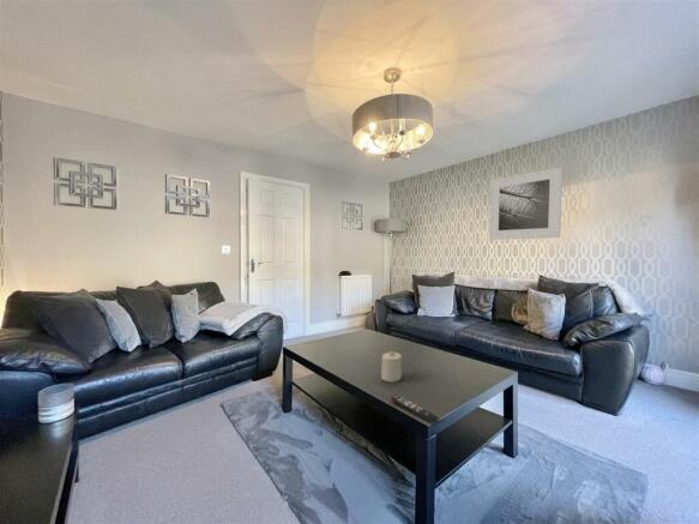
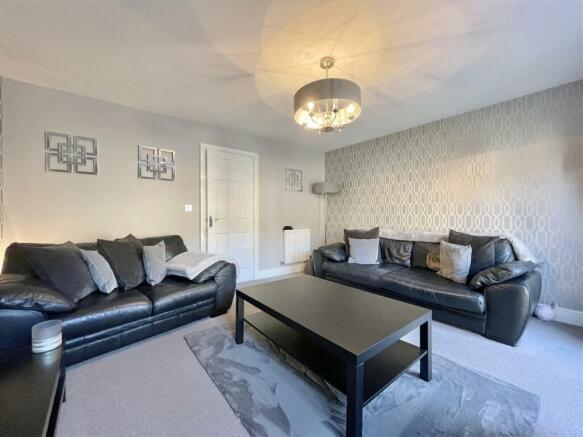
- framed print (522, 206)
- remote control (412, 408)
- candle (391, 363)
